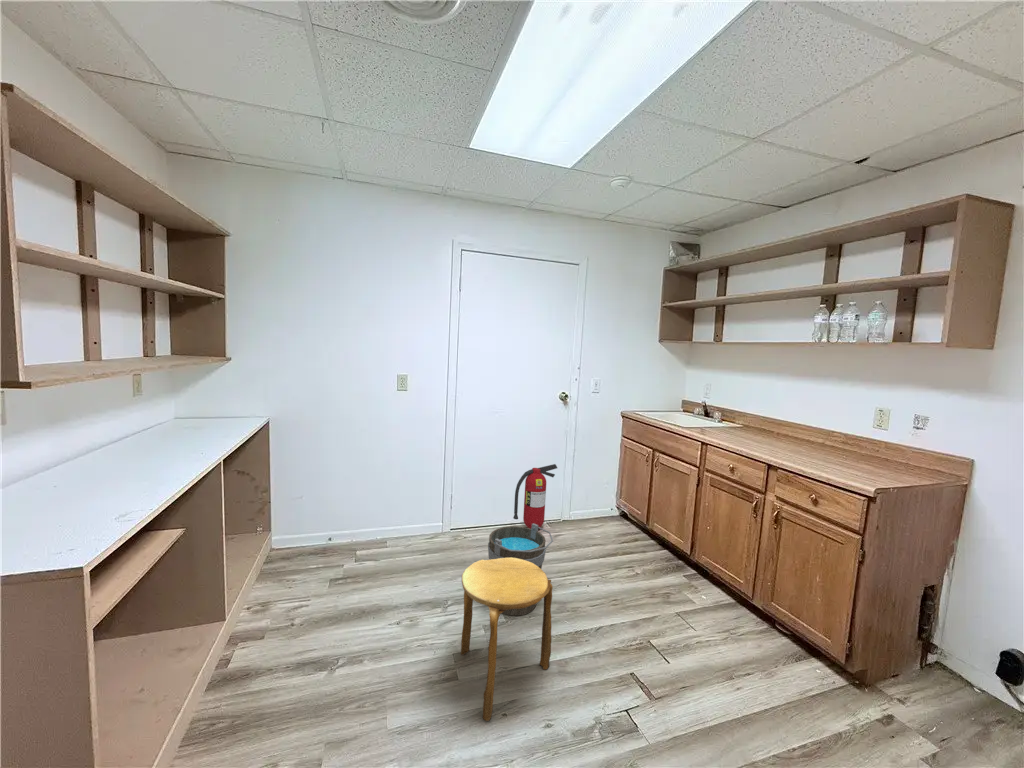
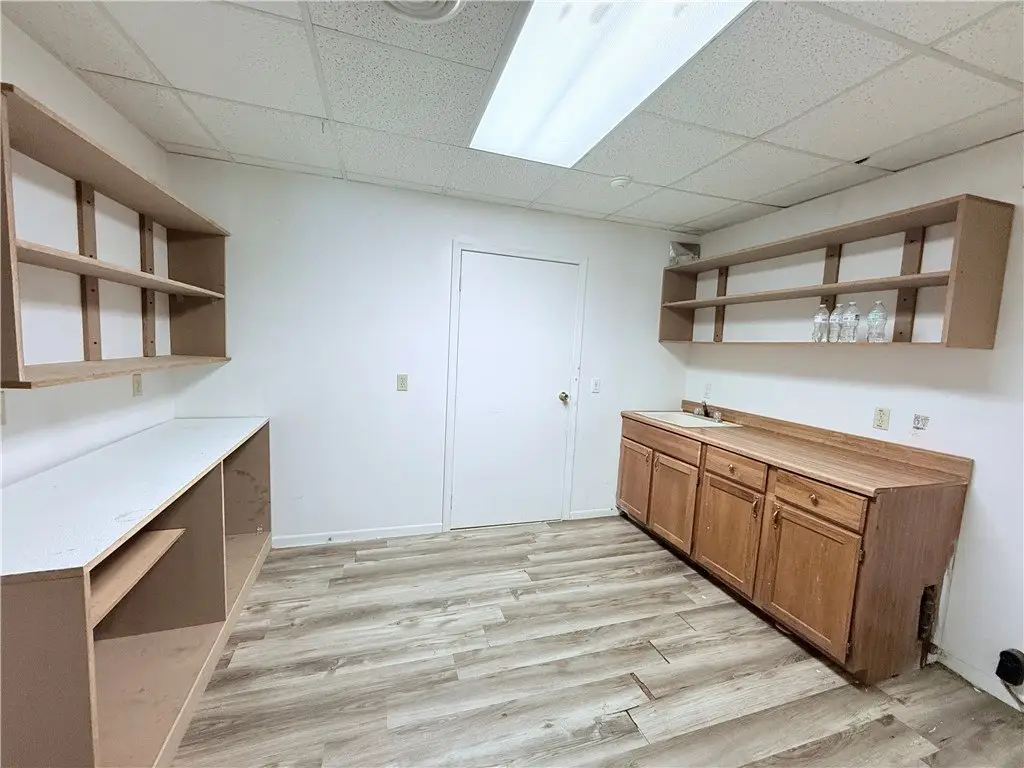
- fire extinguisher (536, 497)
- stool (497, 624)
- bucket (522, 559)
